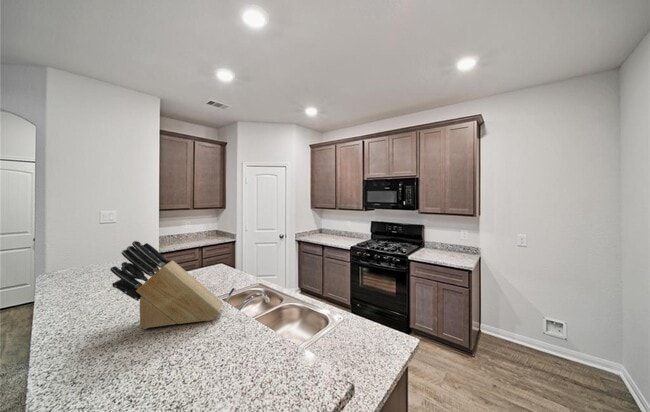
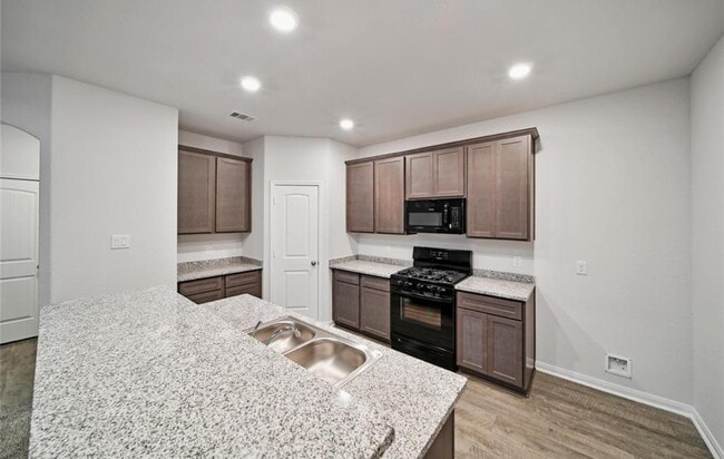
- knife block (171, 279)
